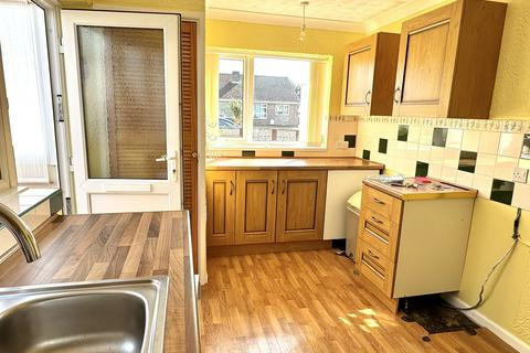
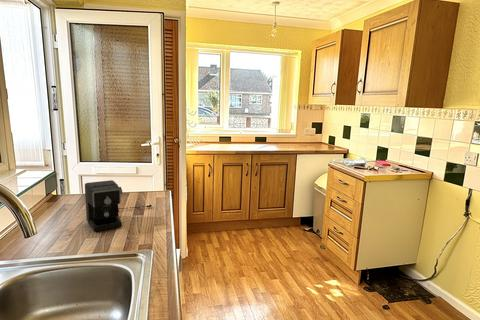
+ coffee maker (120, 200)
